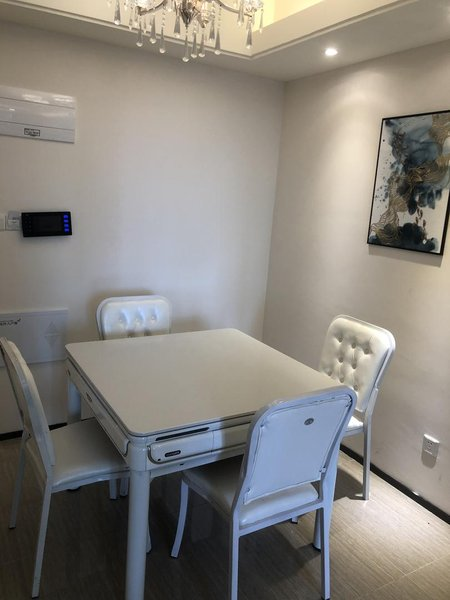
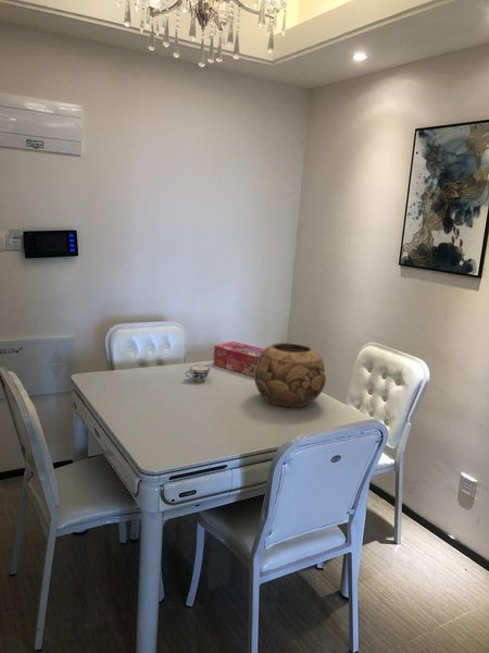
+ tissue box (246, 358)
+ decorative bowl (289, 374)
+ chinaware (198, 373)
